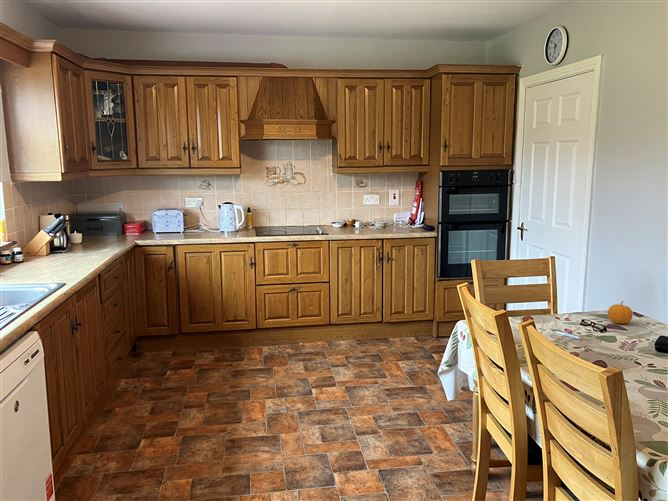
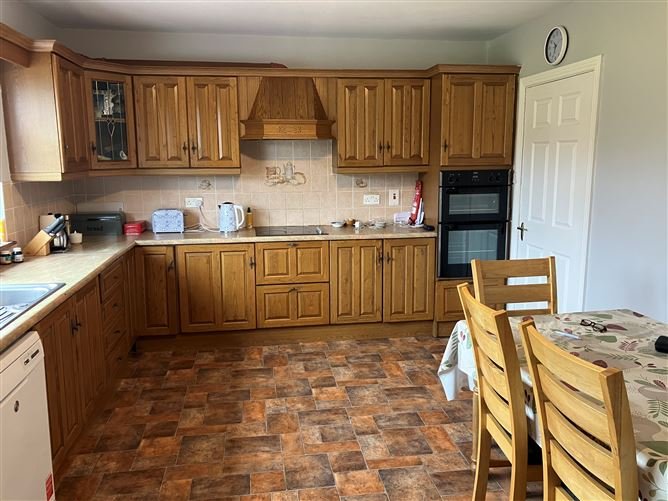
- fruit (620, 311)
